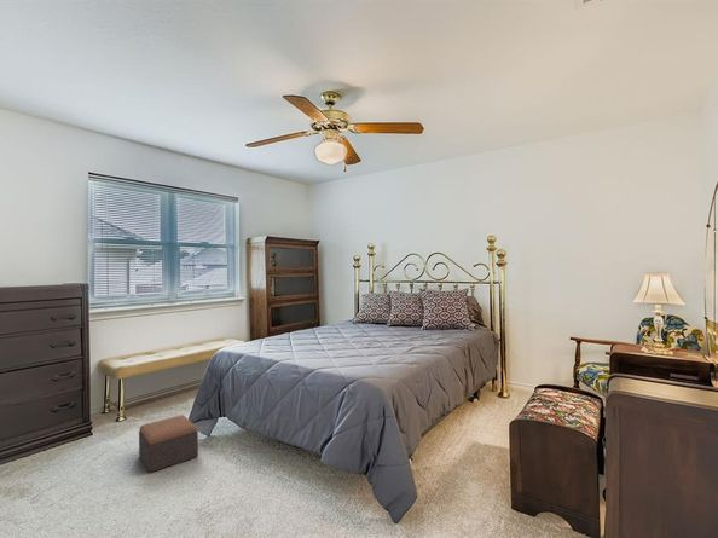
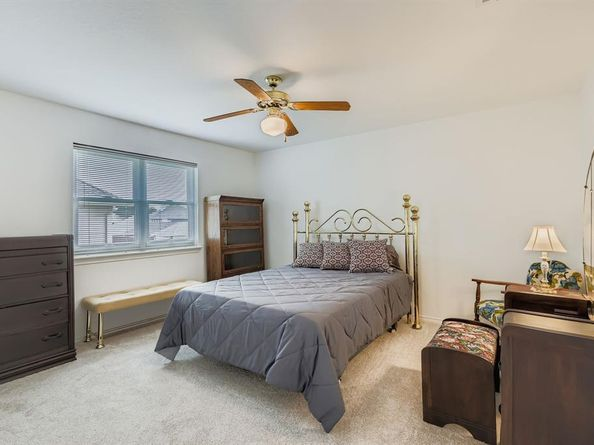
- footstool (168, 440)
